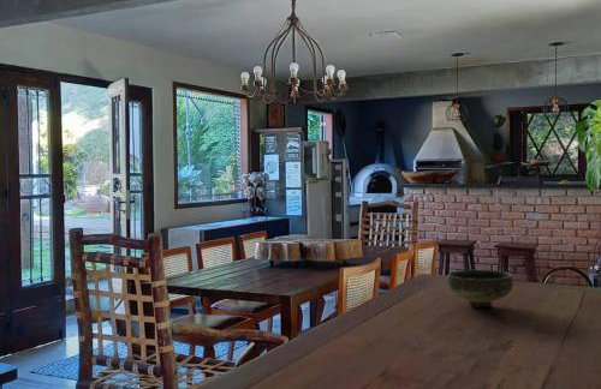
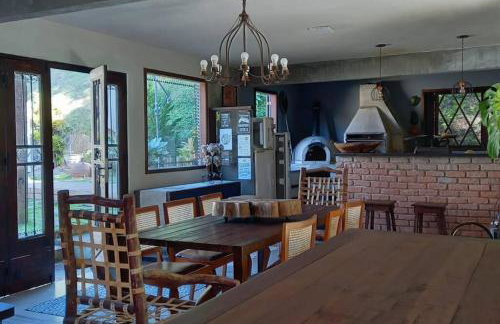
- bowl (480, 289)
